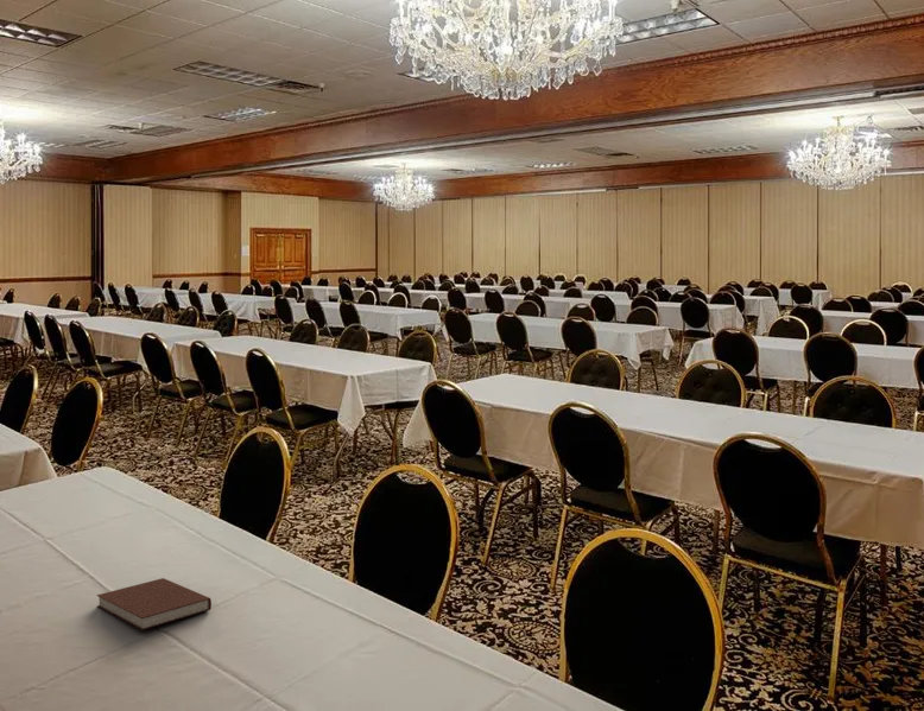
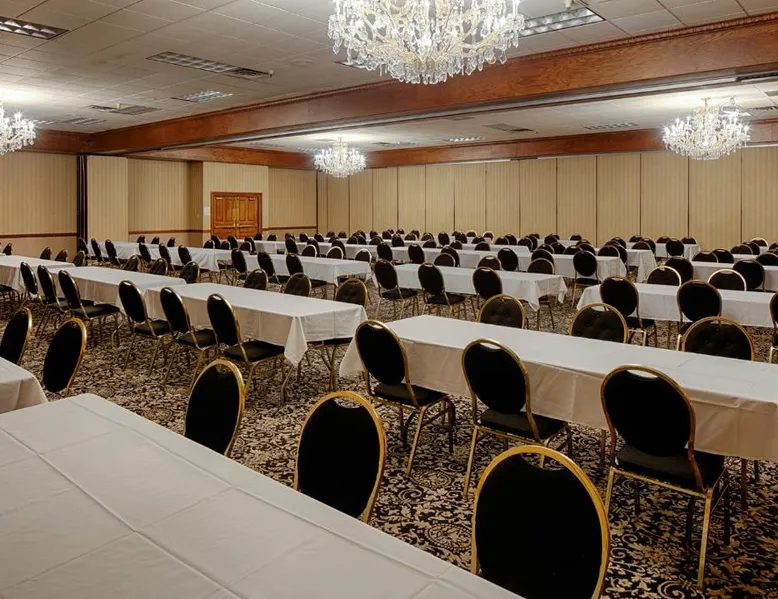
- notebook (153, 602)
